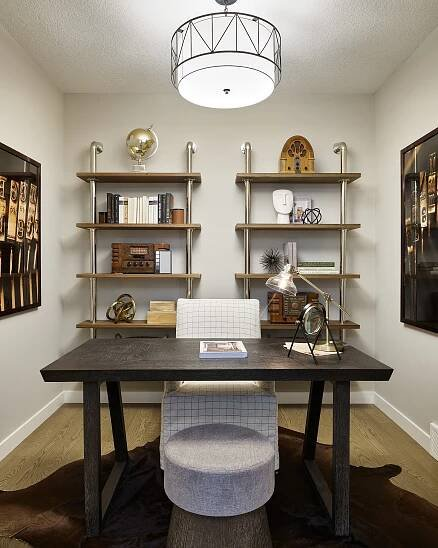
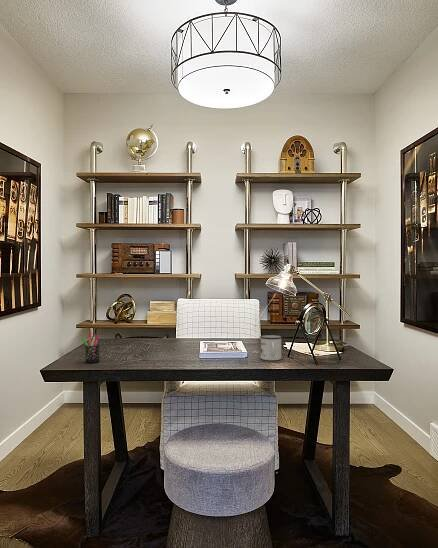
+ mug (271, 348)
+ pen holder (90, 347)
